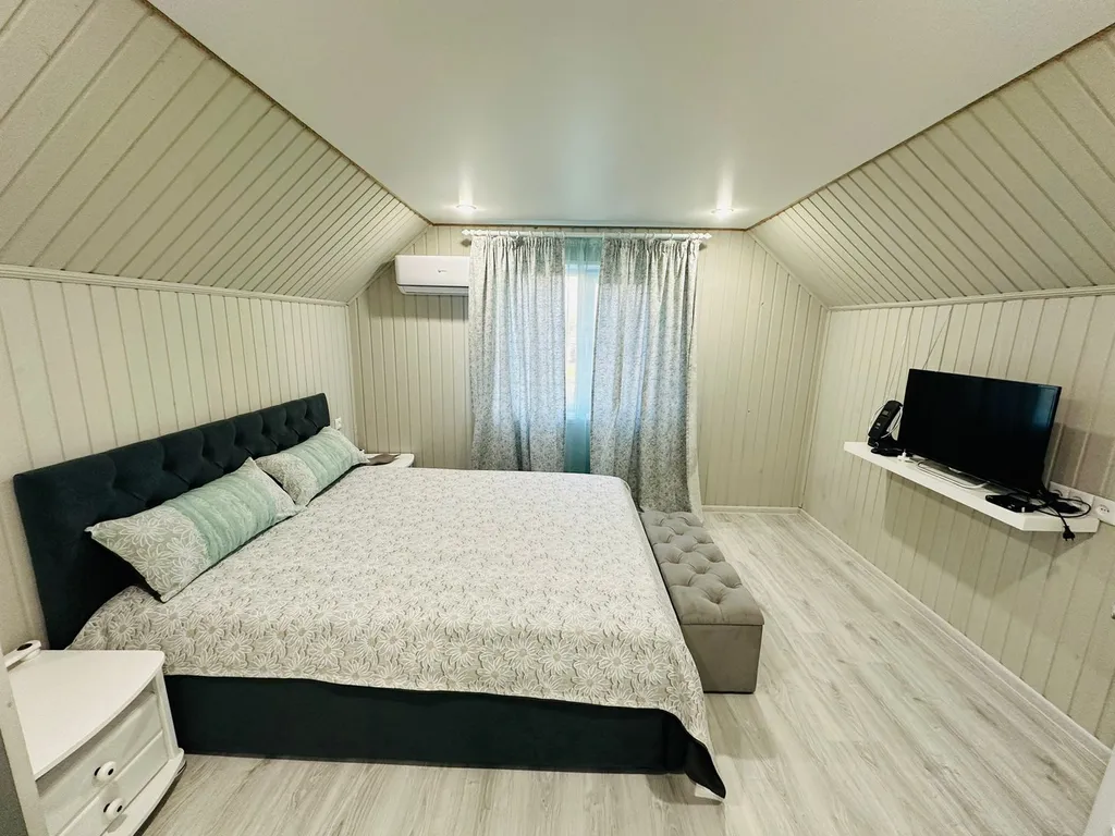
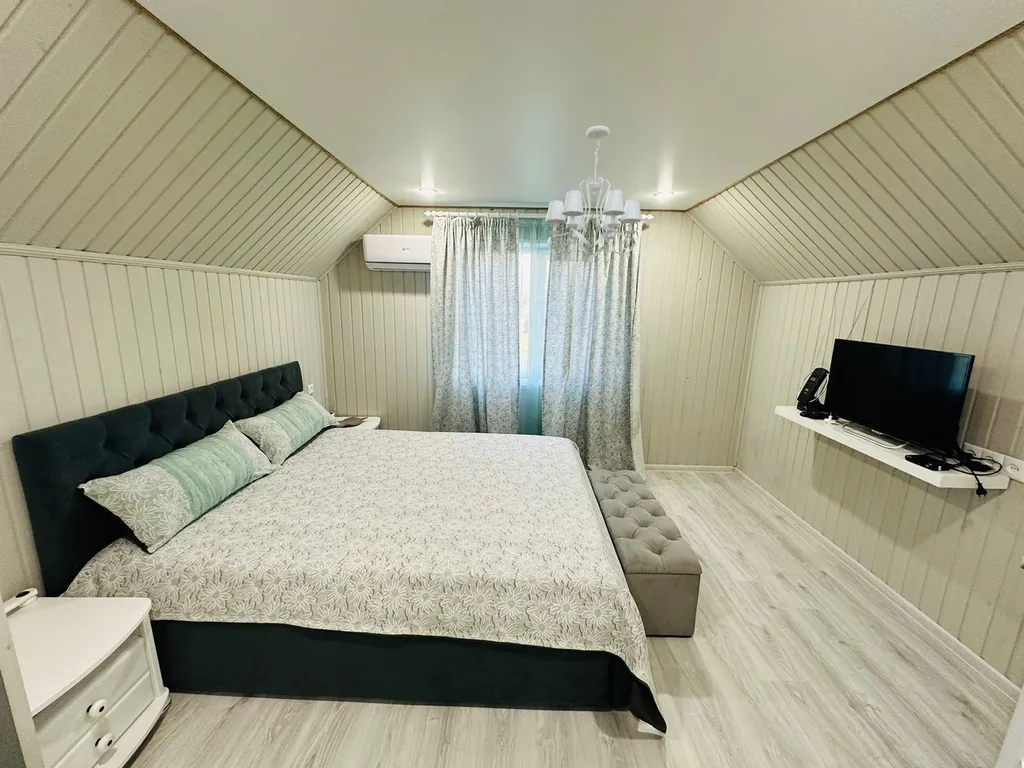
+ chandelier (594, 196)
